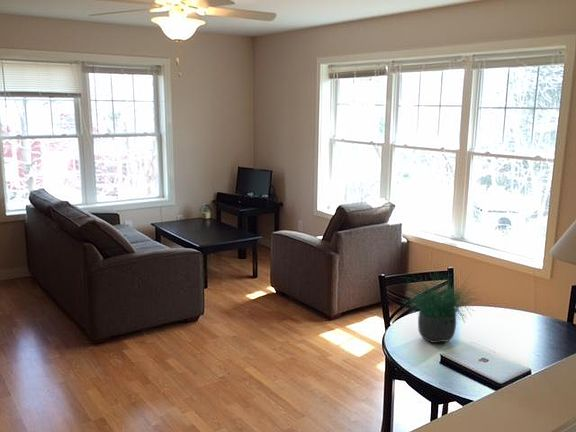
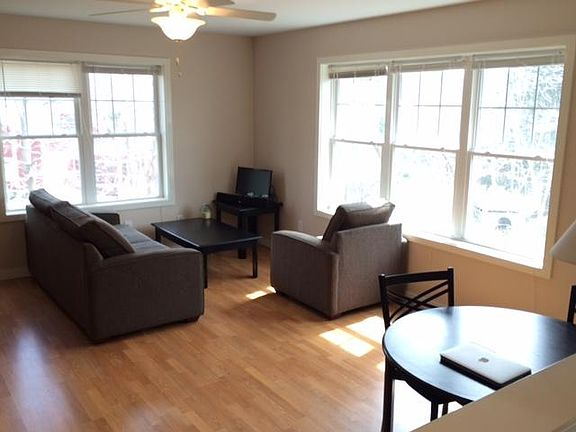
- potted plant (437, 299)
